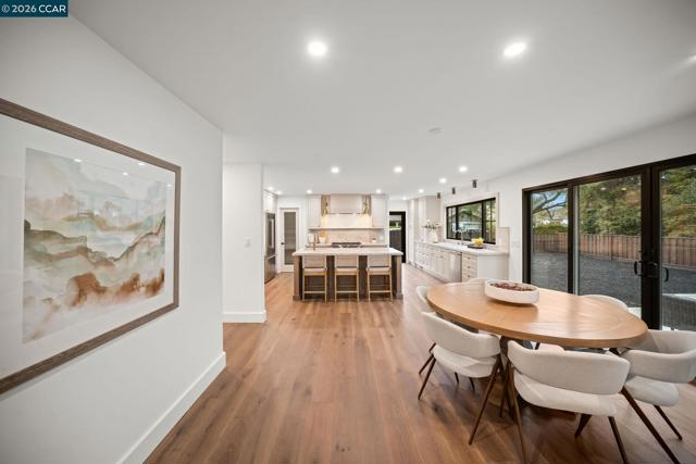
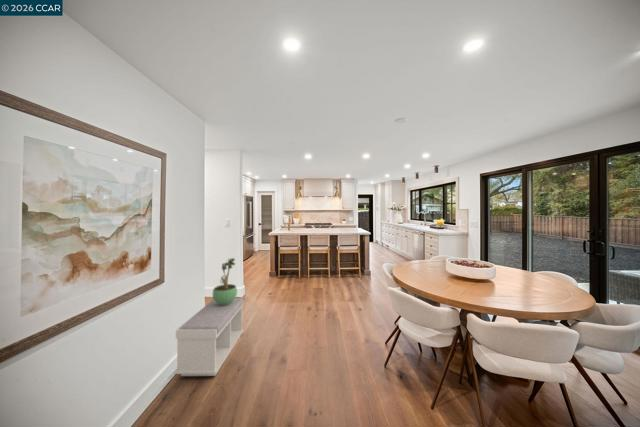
+ potted plant (225, 280)
+ bench (215, 331)
